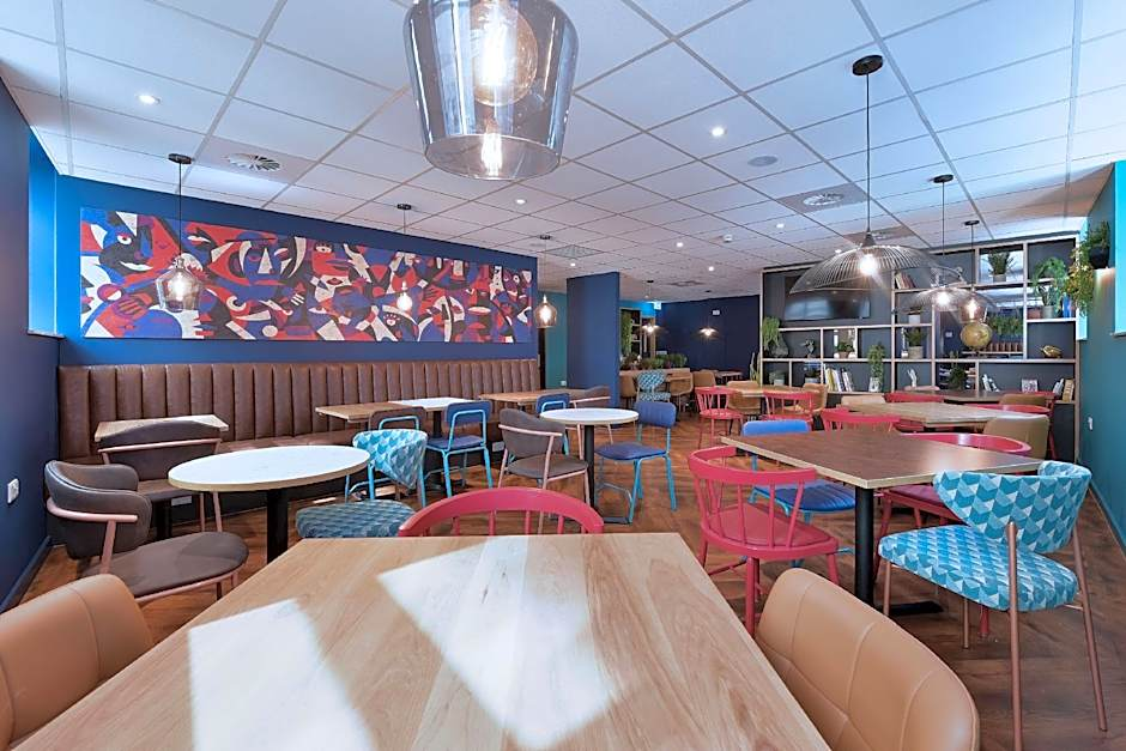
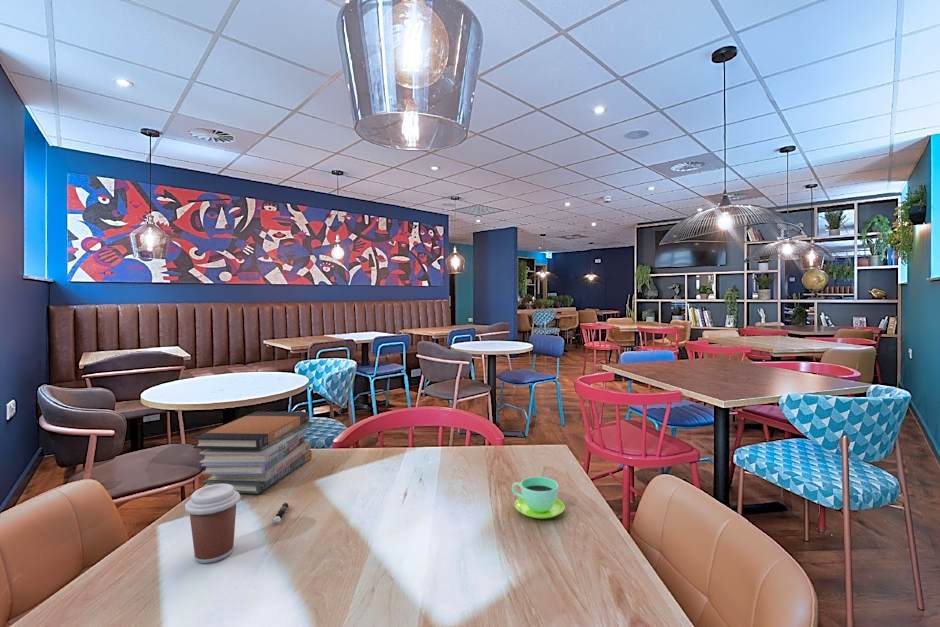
+ book stack (258, 448)
+ coffee cup (213, 522)
+ pepper shaker (281, 512)
+ cup (538, 496)
